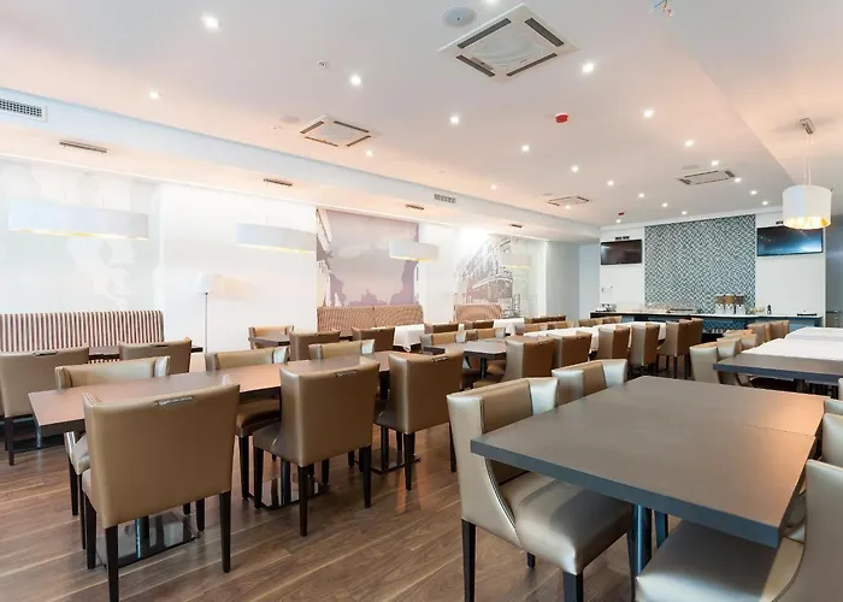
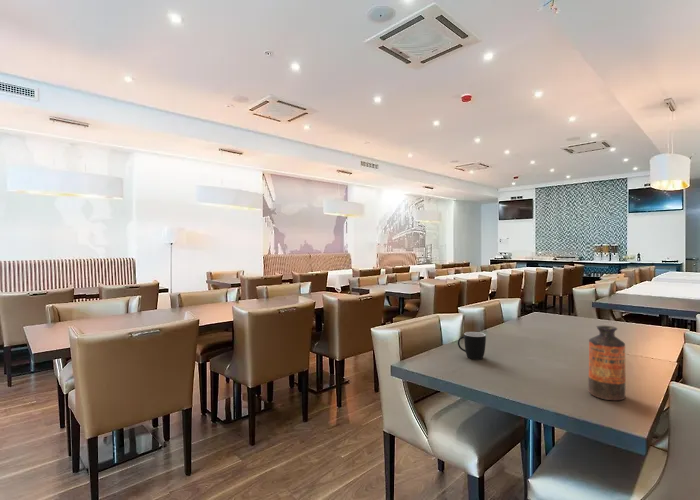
+ bottle (606, 360)
+ mug (471, 345)
